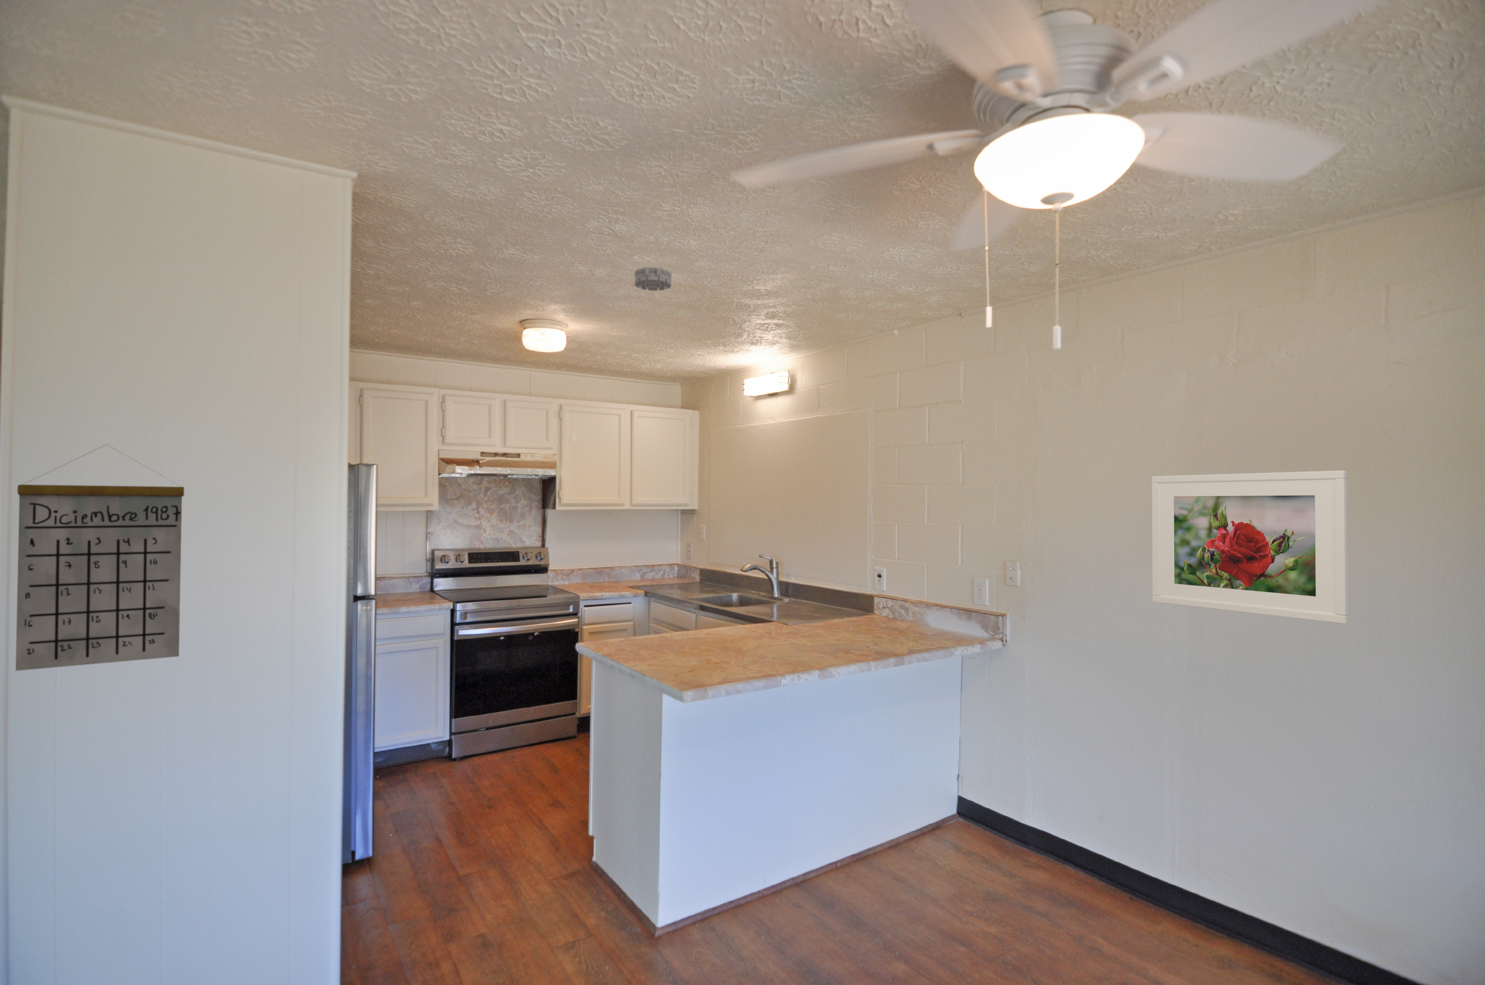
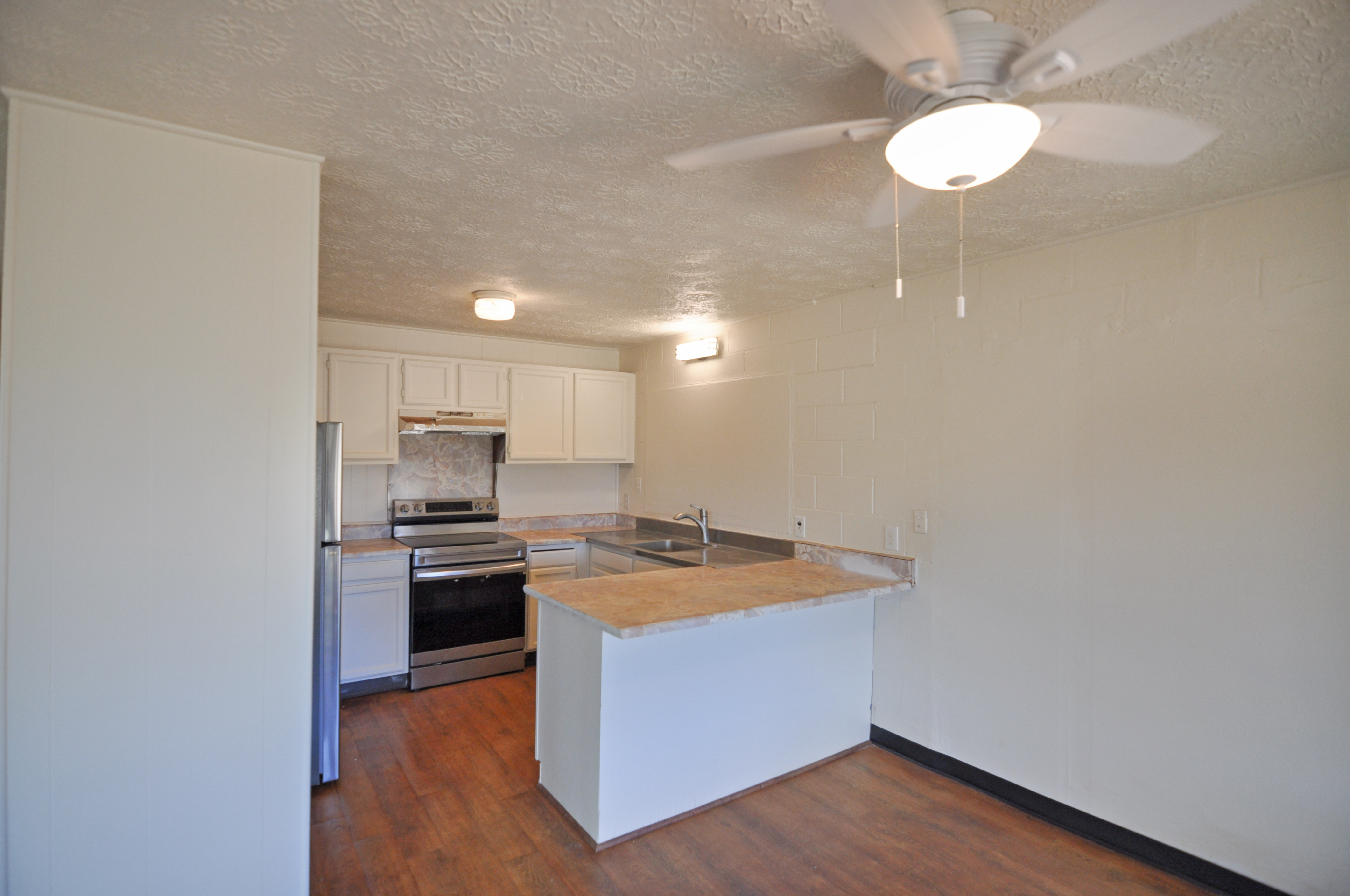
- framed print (1241, 542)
- smoke detector (652, 278)
- calendar (103, 553)
